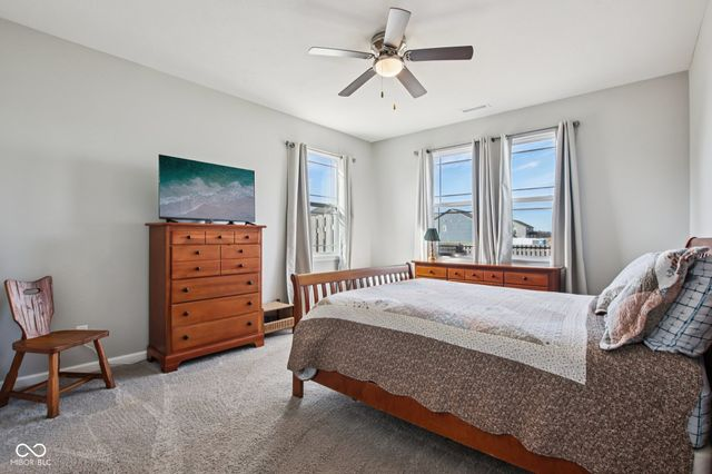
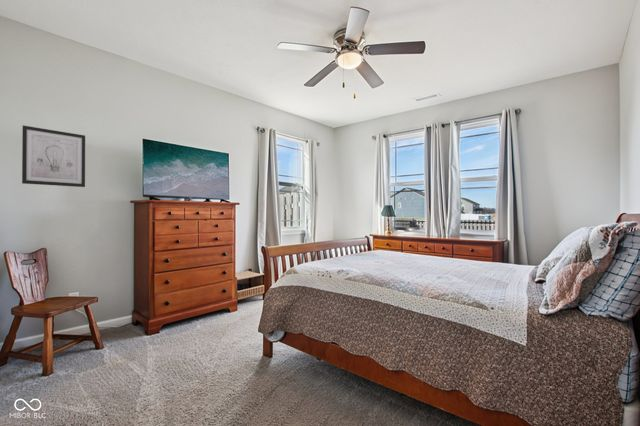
+ wall art (55, 158)
